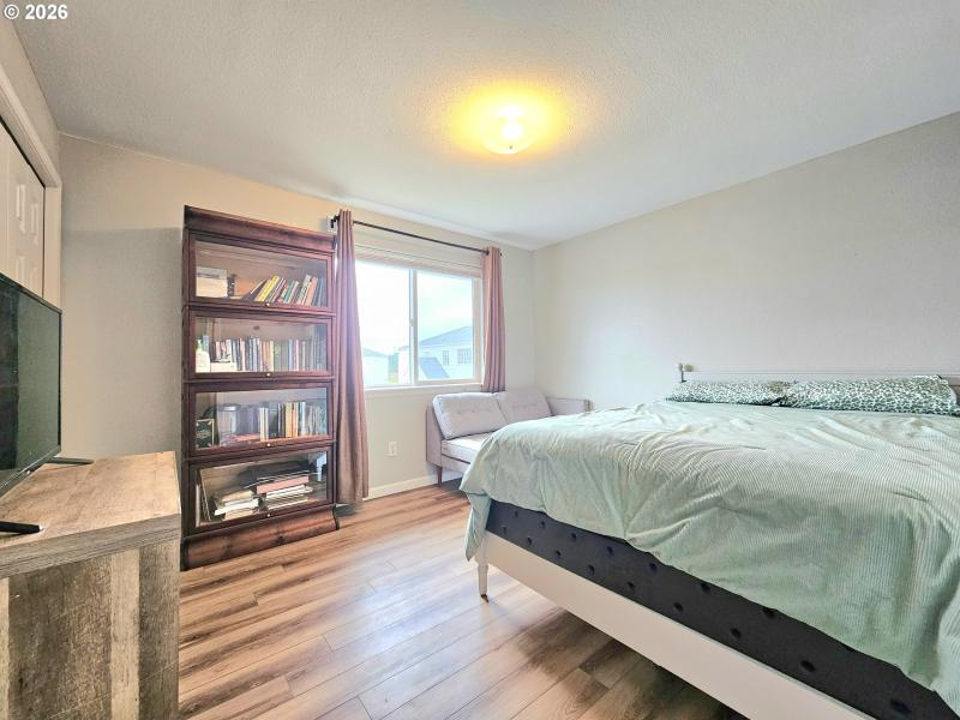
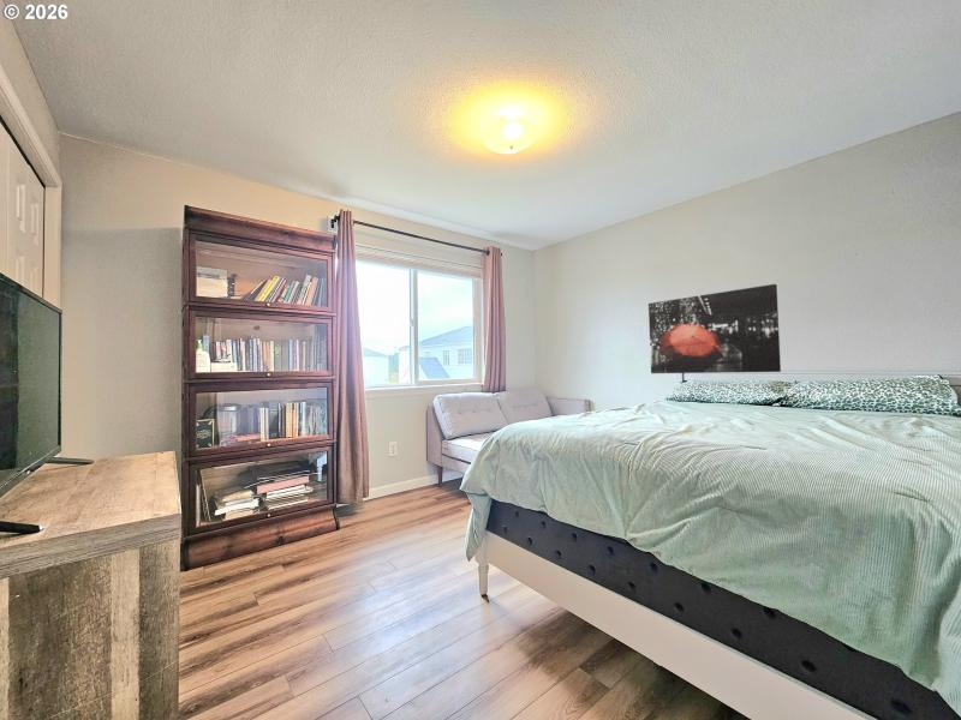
+ wall art (706, 334)
